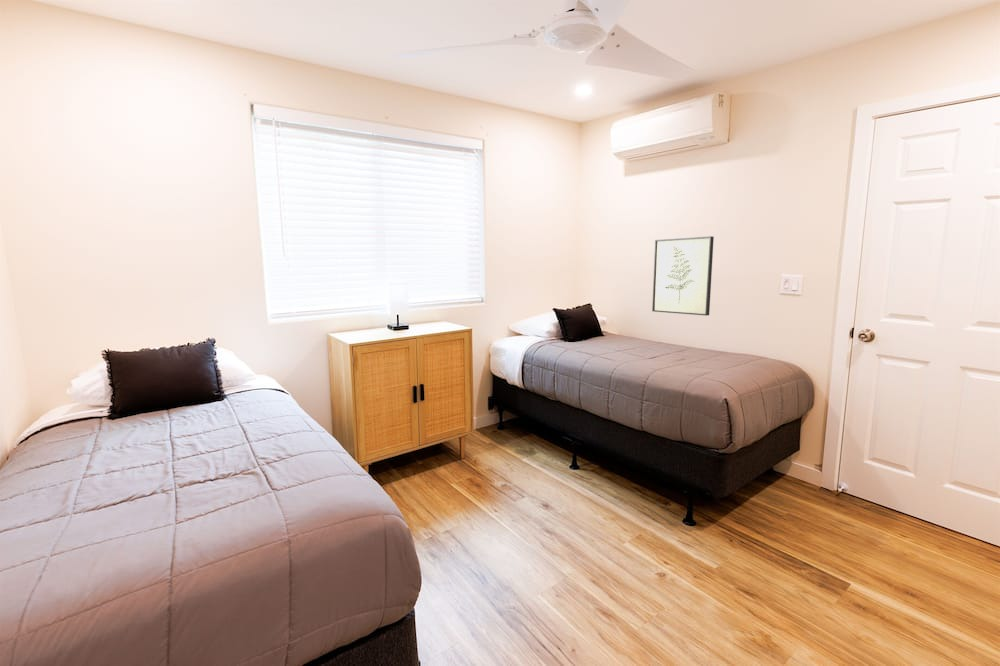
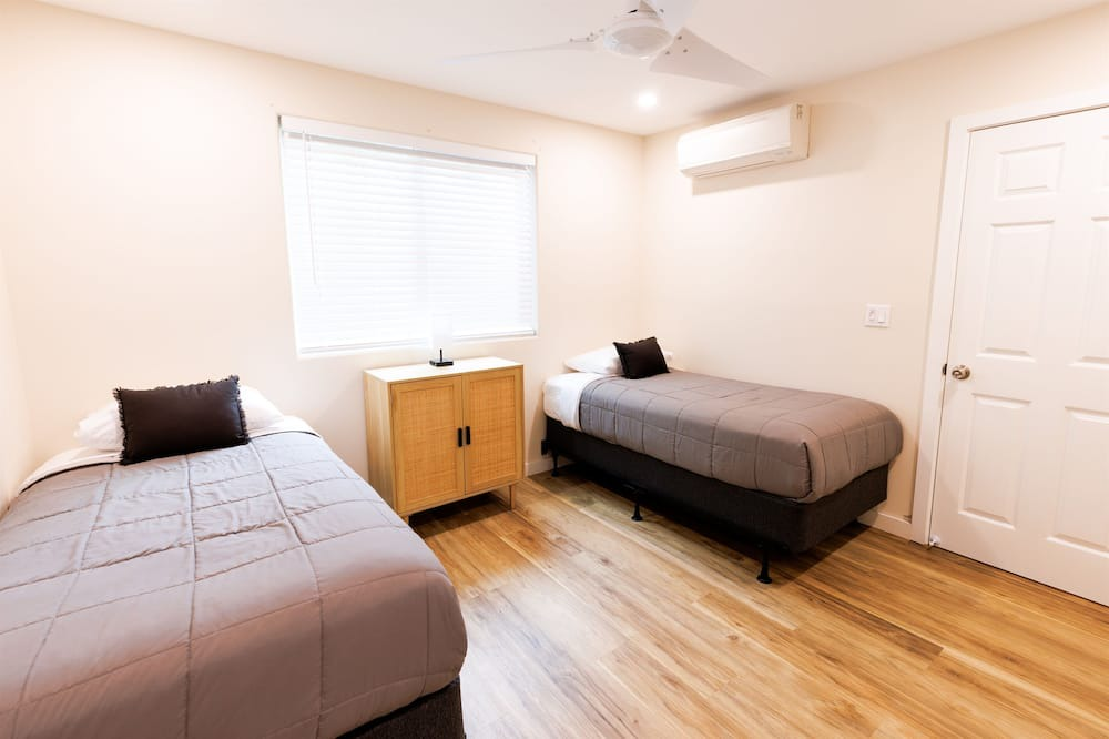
- wall art (681, 276)
